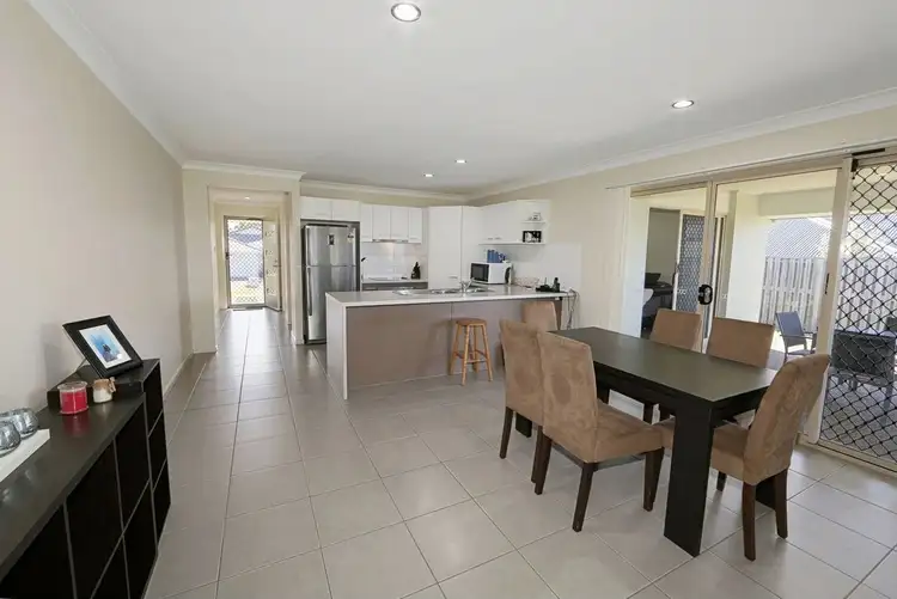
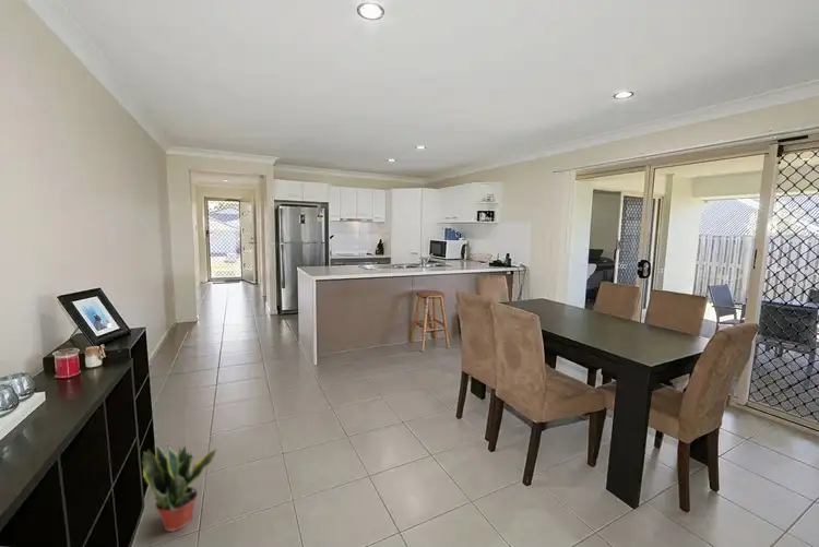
+ potted plant (182, 475)
